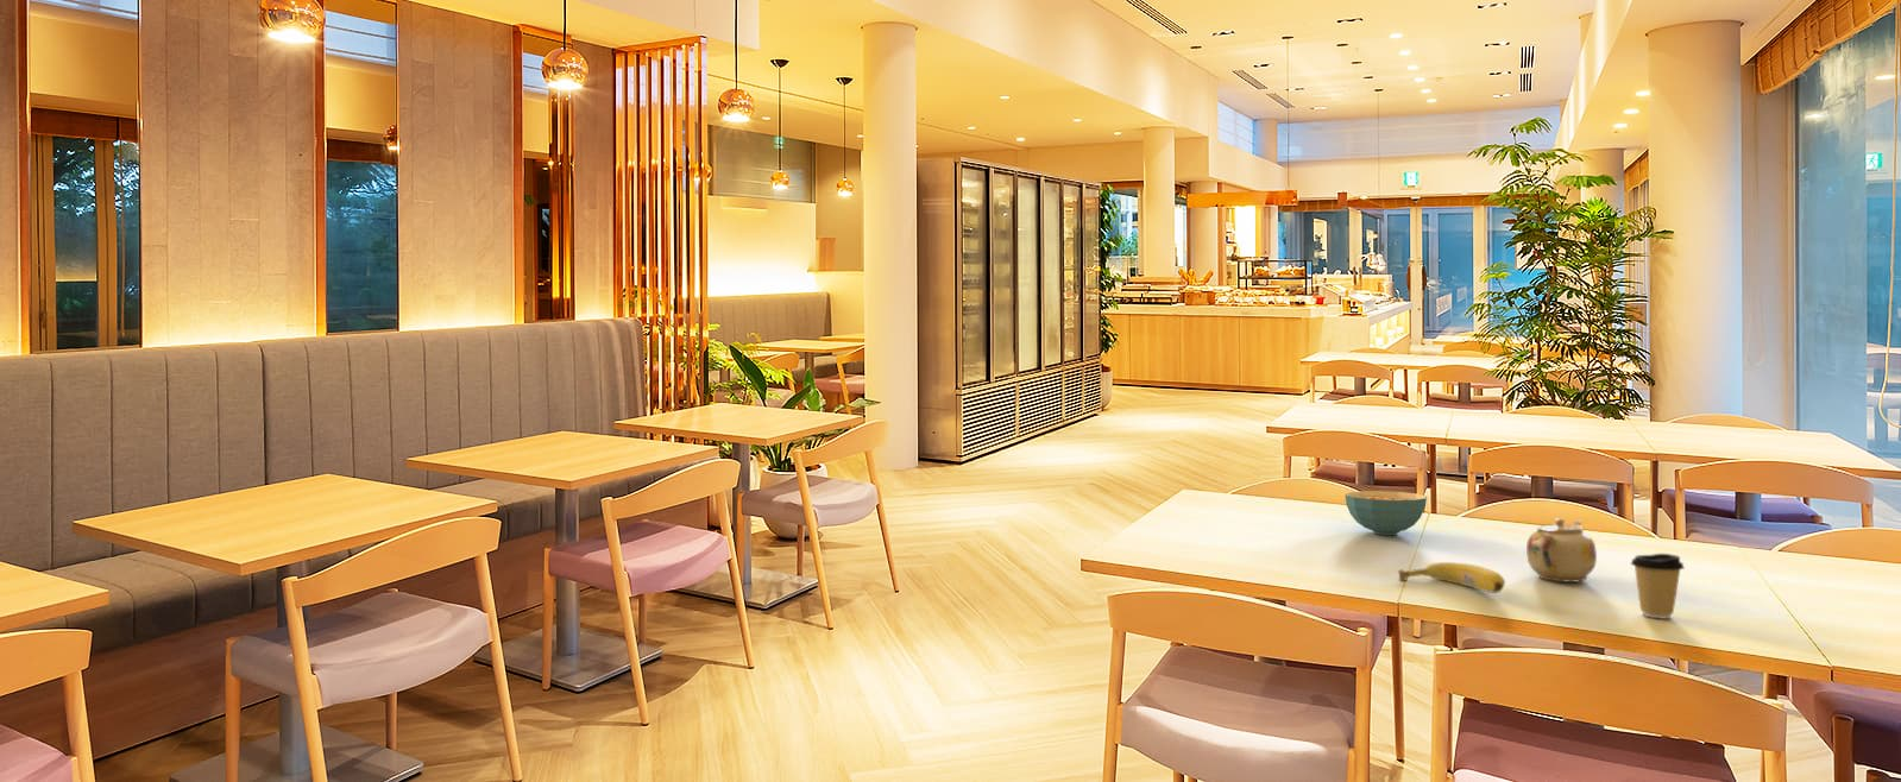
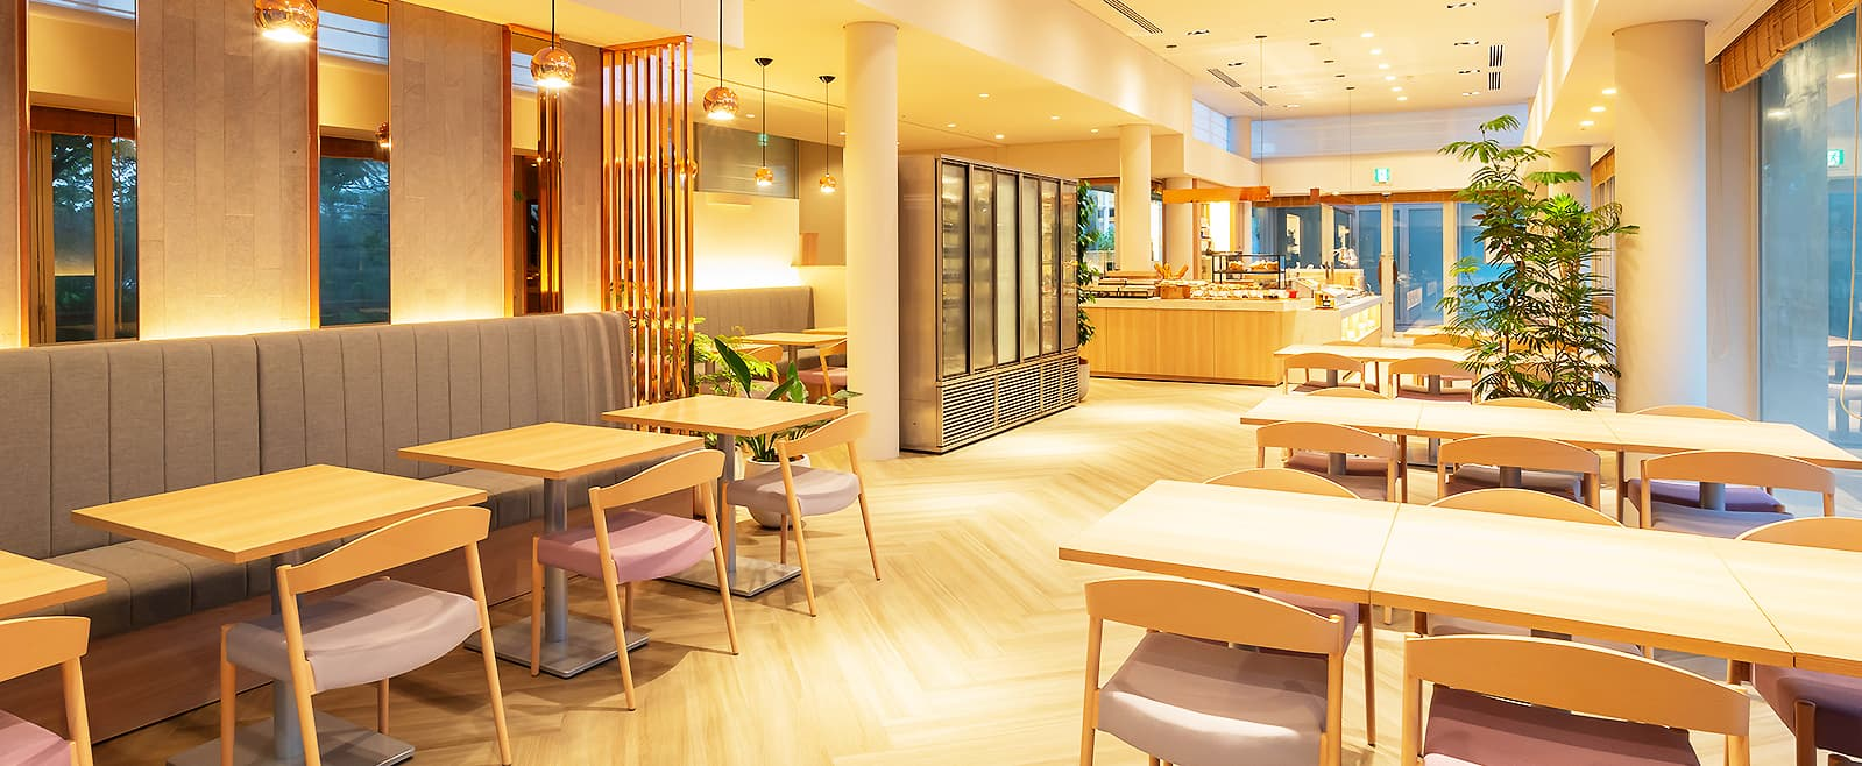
- cereal bowl (1385, 513)
- fruit (1449, 576)
- coffee cup (1656, 584)
- teapot (1560, 547)
